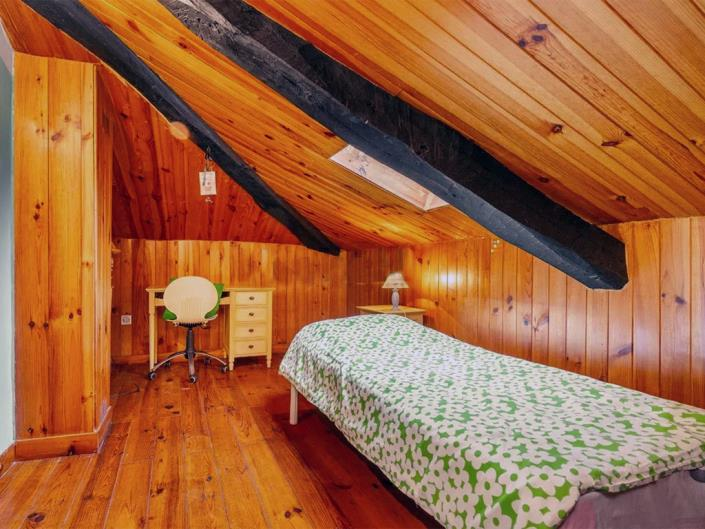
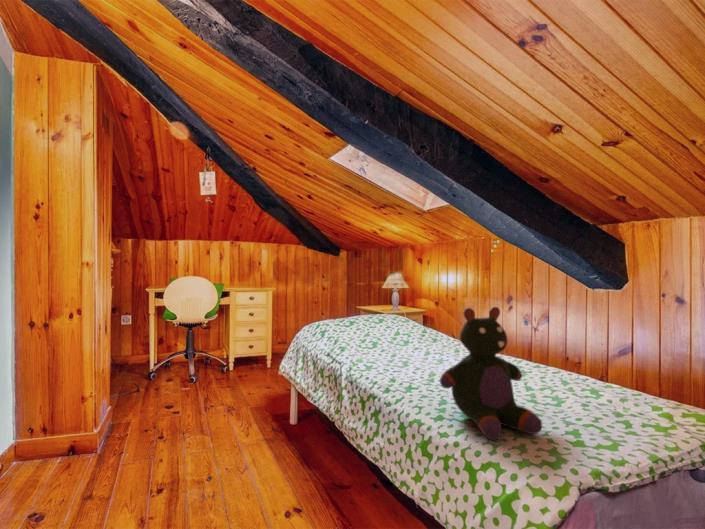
+ stuffed bear (492, 367)
